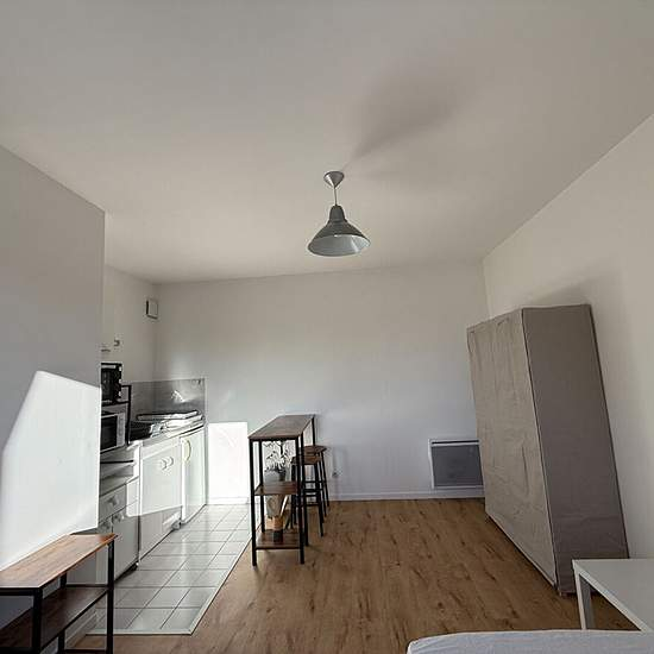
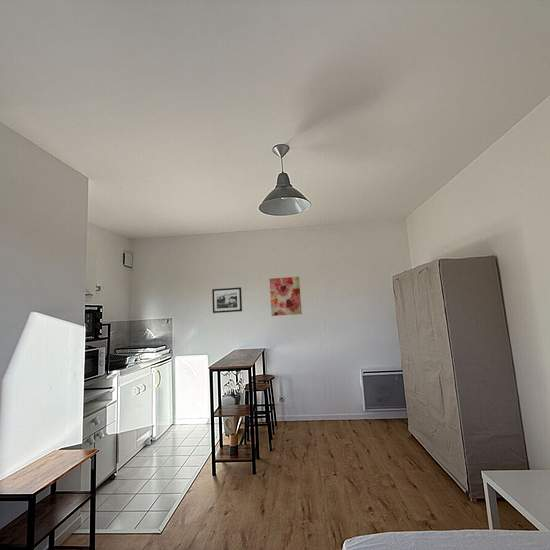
+ picture frame (227, 300)
+ wall art (285, 296)
